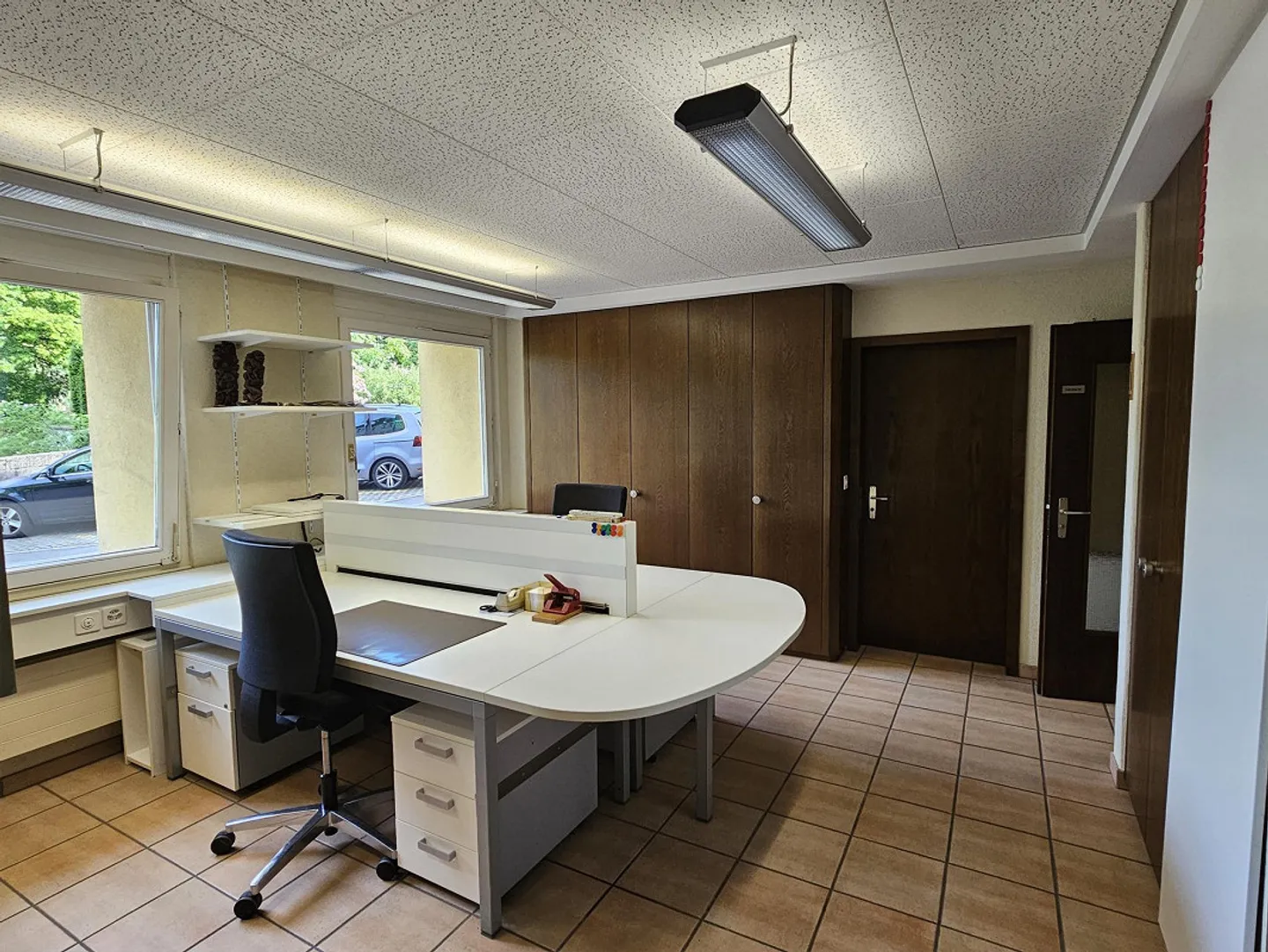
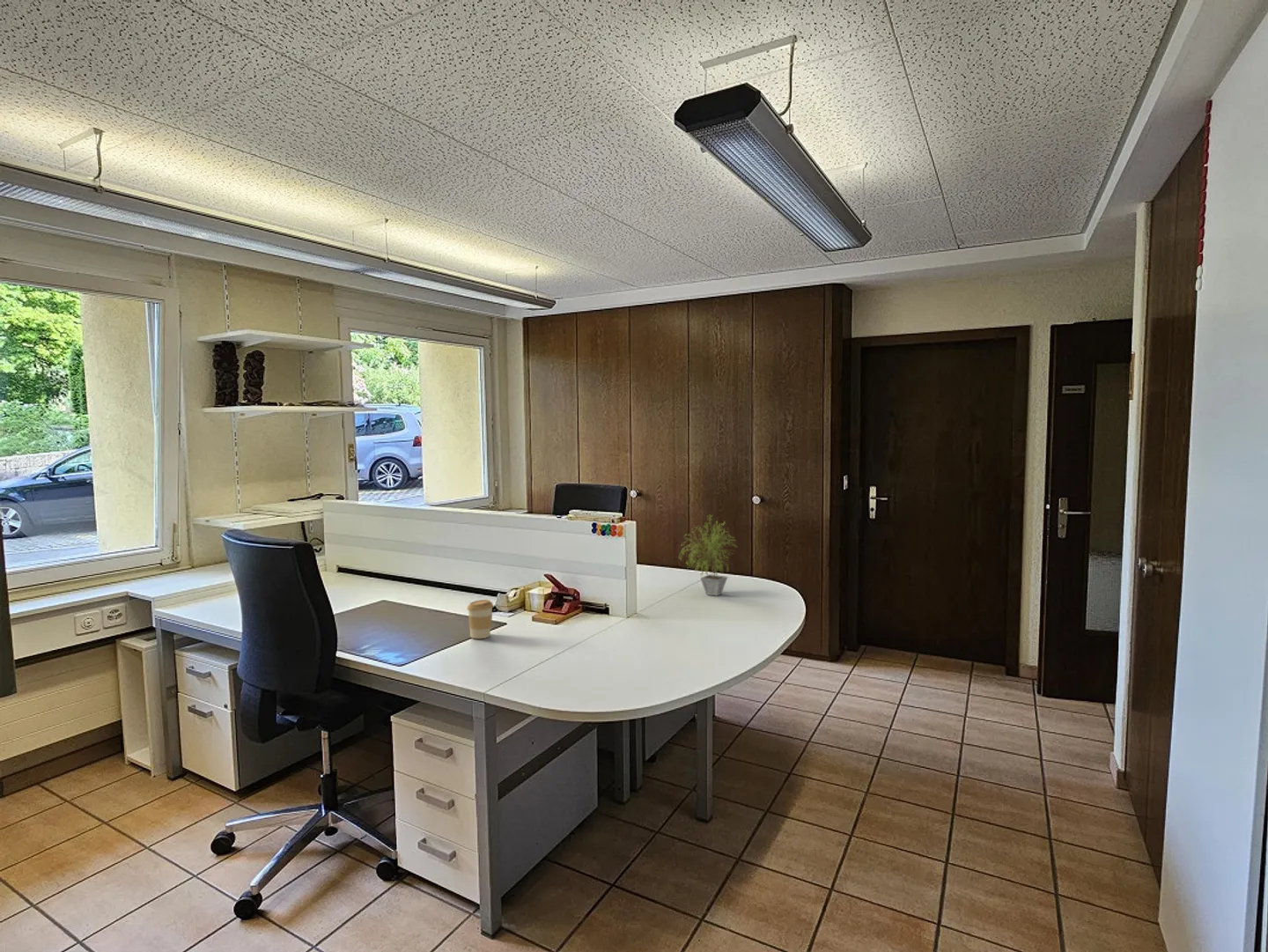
+ potted plant (708, 555)
+ coffee cup (480, 618)
